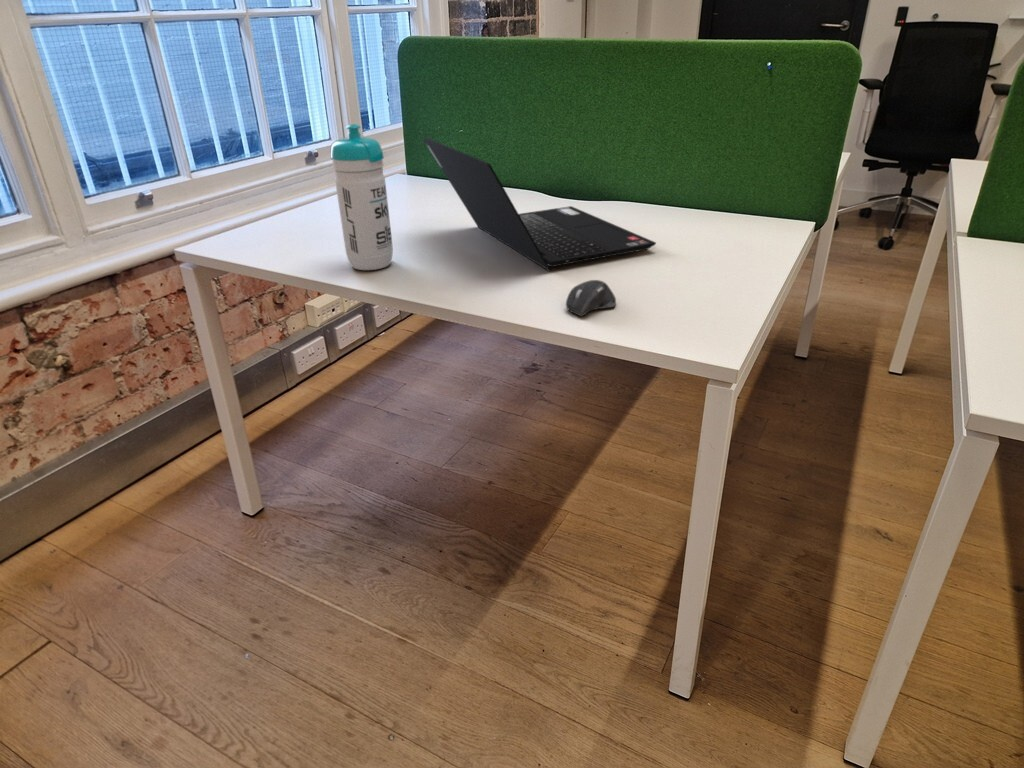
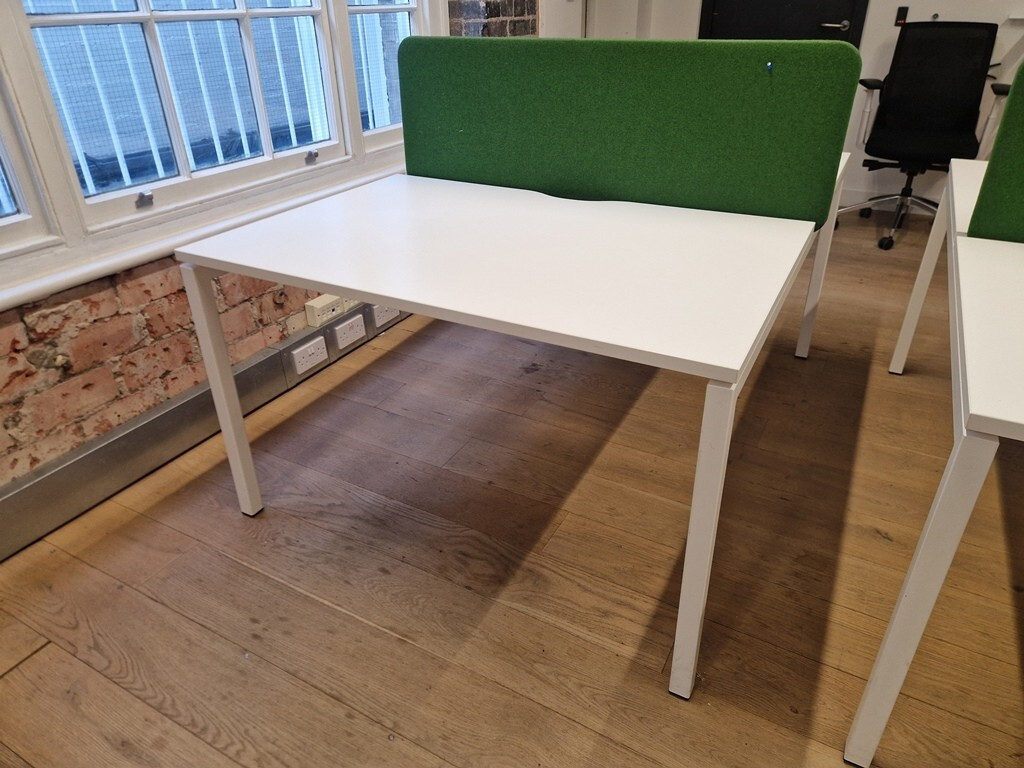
- computer mouse (592, 294)
- water bottle (362, 197)
- laptop computer (542, 210)
